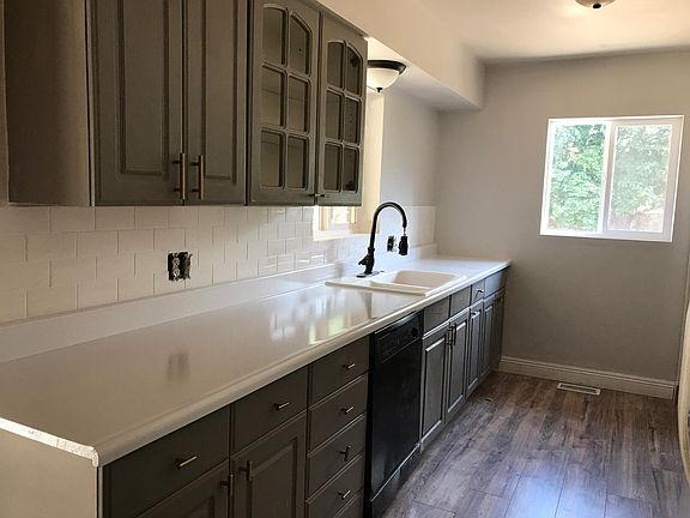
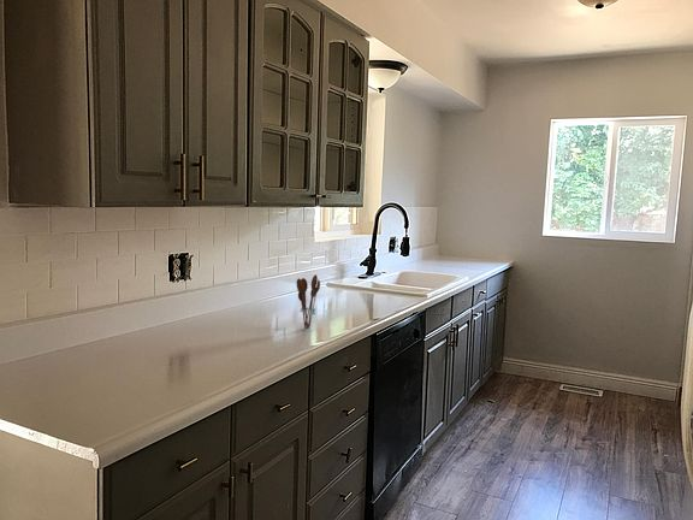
+ utensil holder (310, 301)
